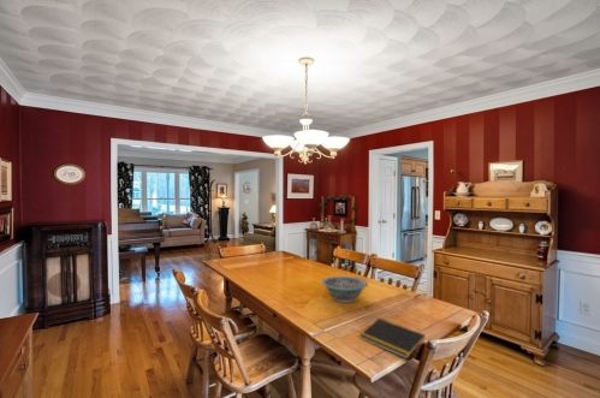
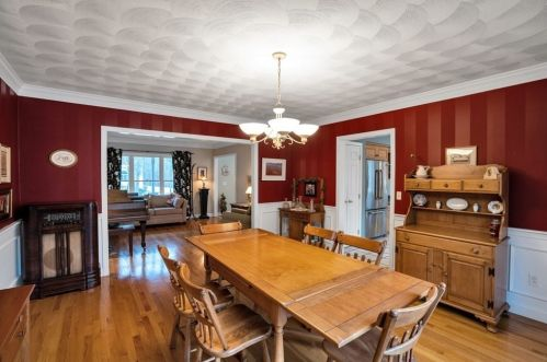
- notepad (391, 335)
- decorative bowl (344, 290)
